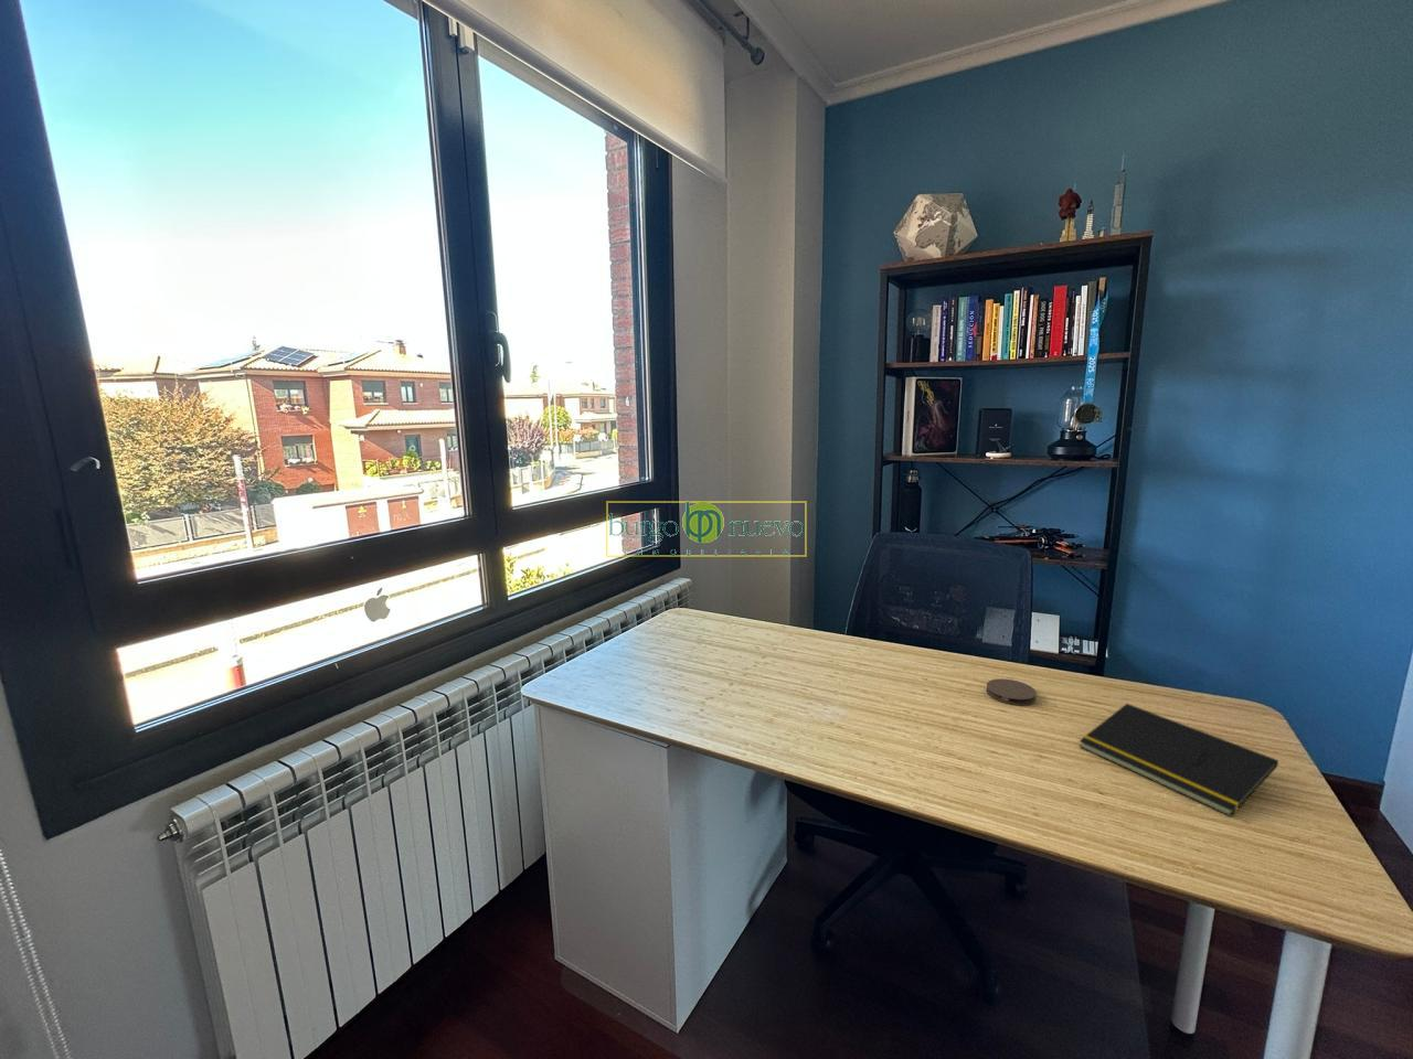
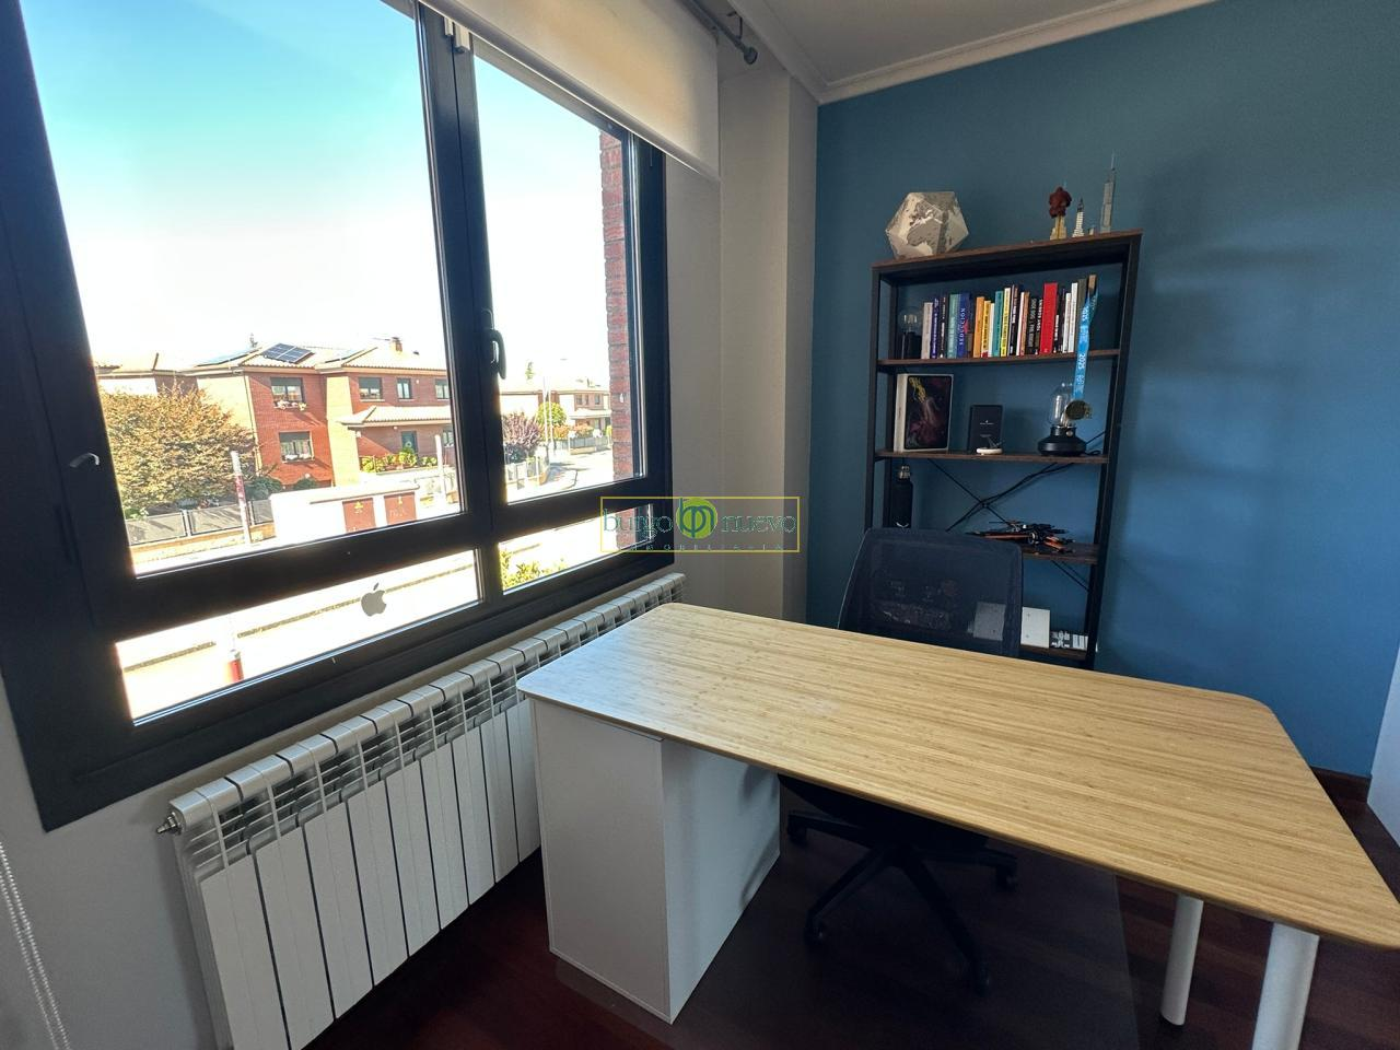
- coaster (1010, 691)
- notepad (1173, 752)
